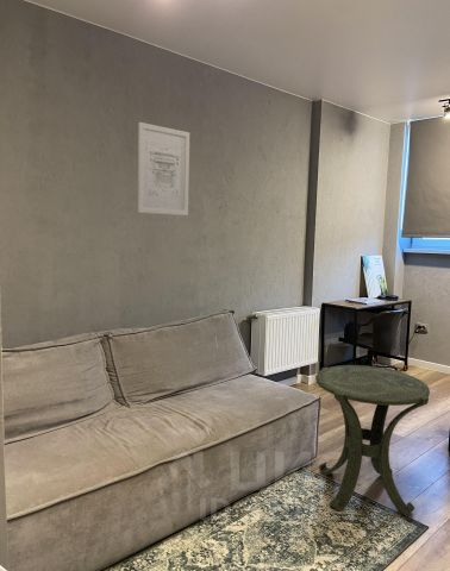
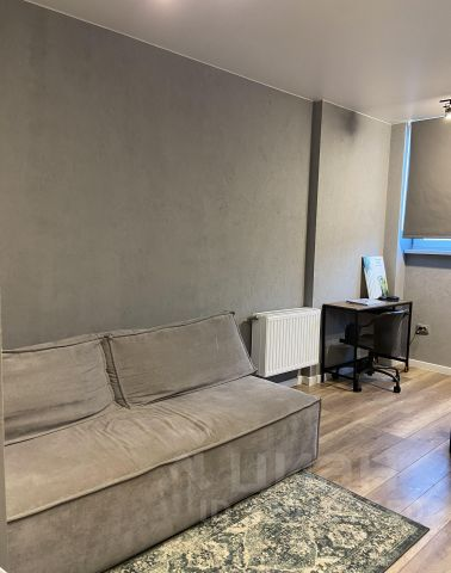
- side table (367, 437)
- wall art (164, 170)
